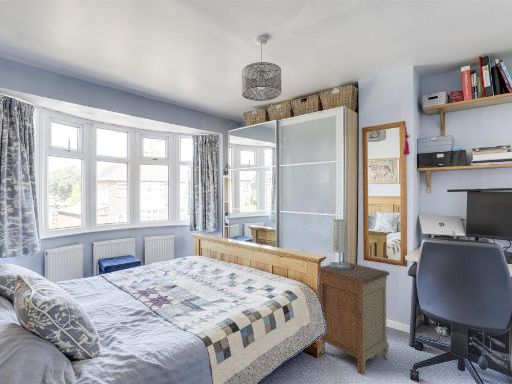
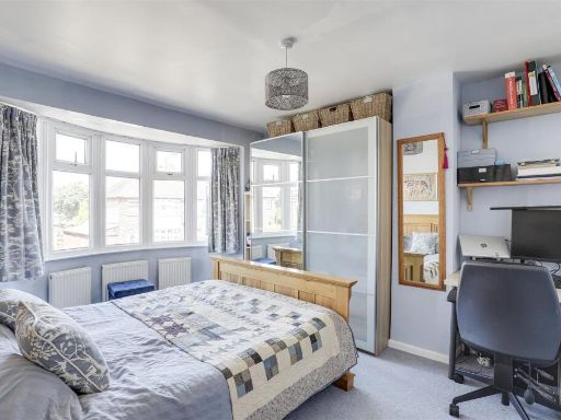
- nightstand (354, 311)
- table lamp (339, 242)
